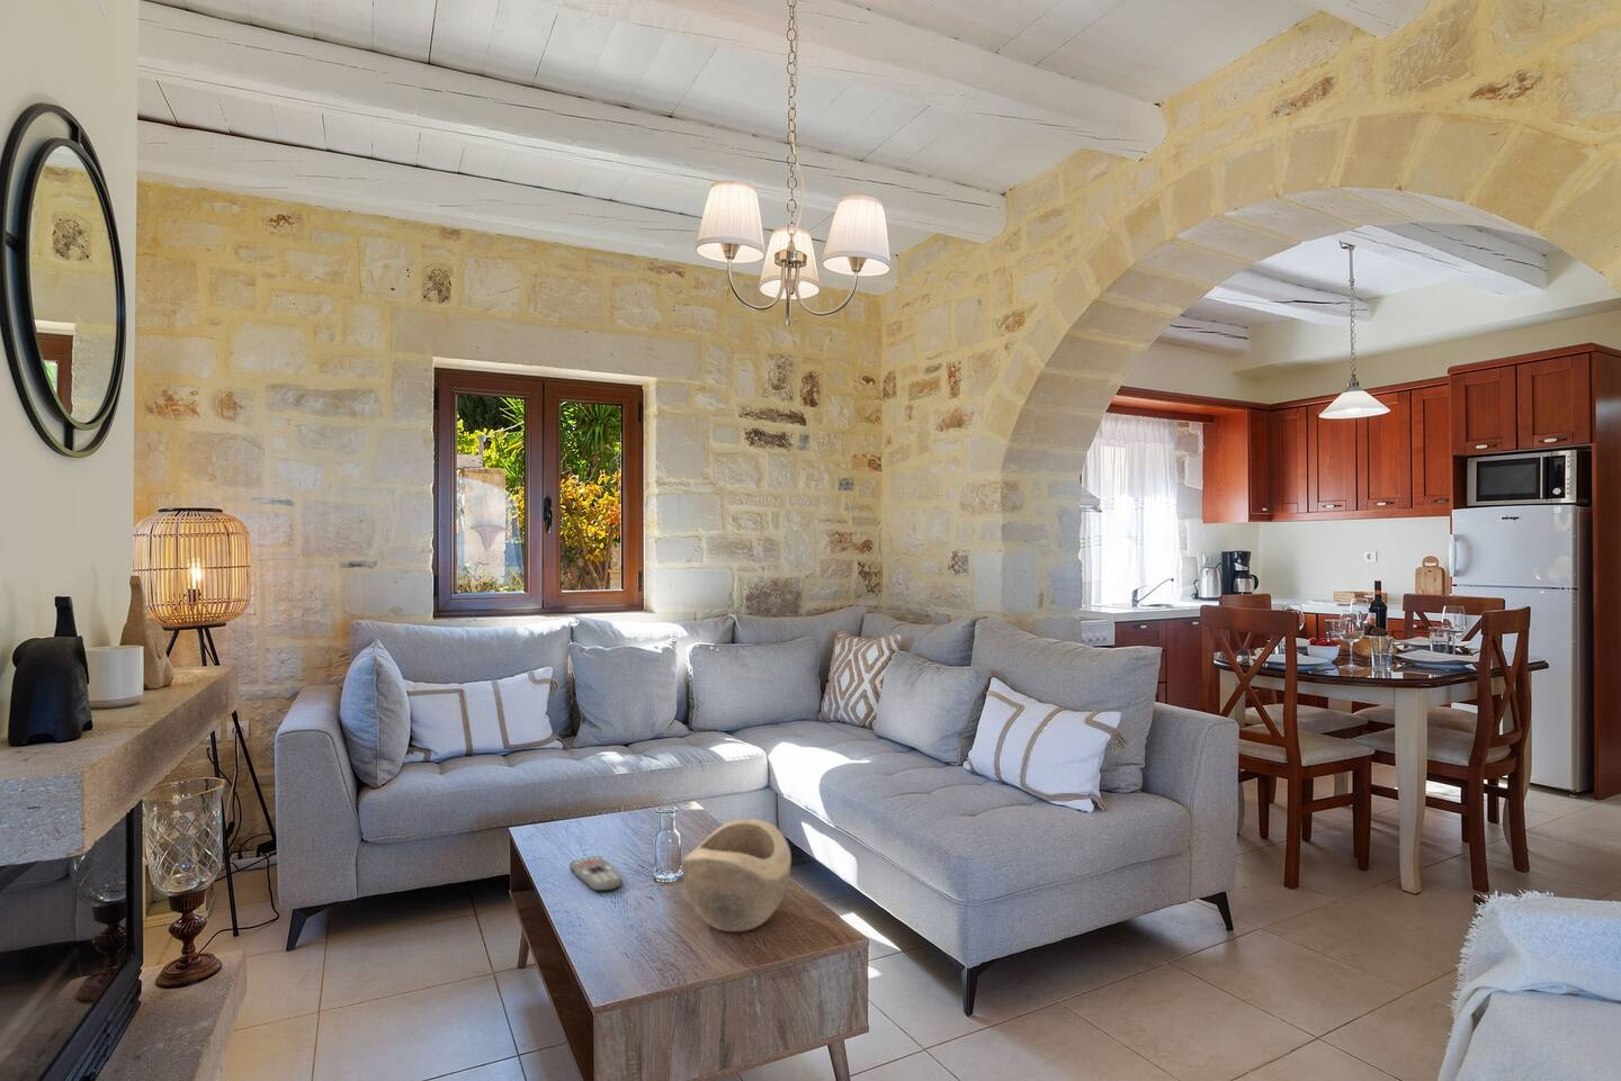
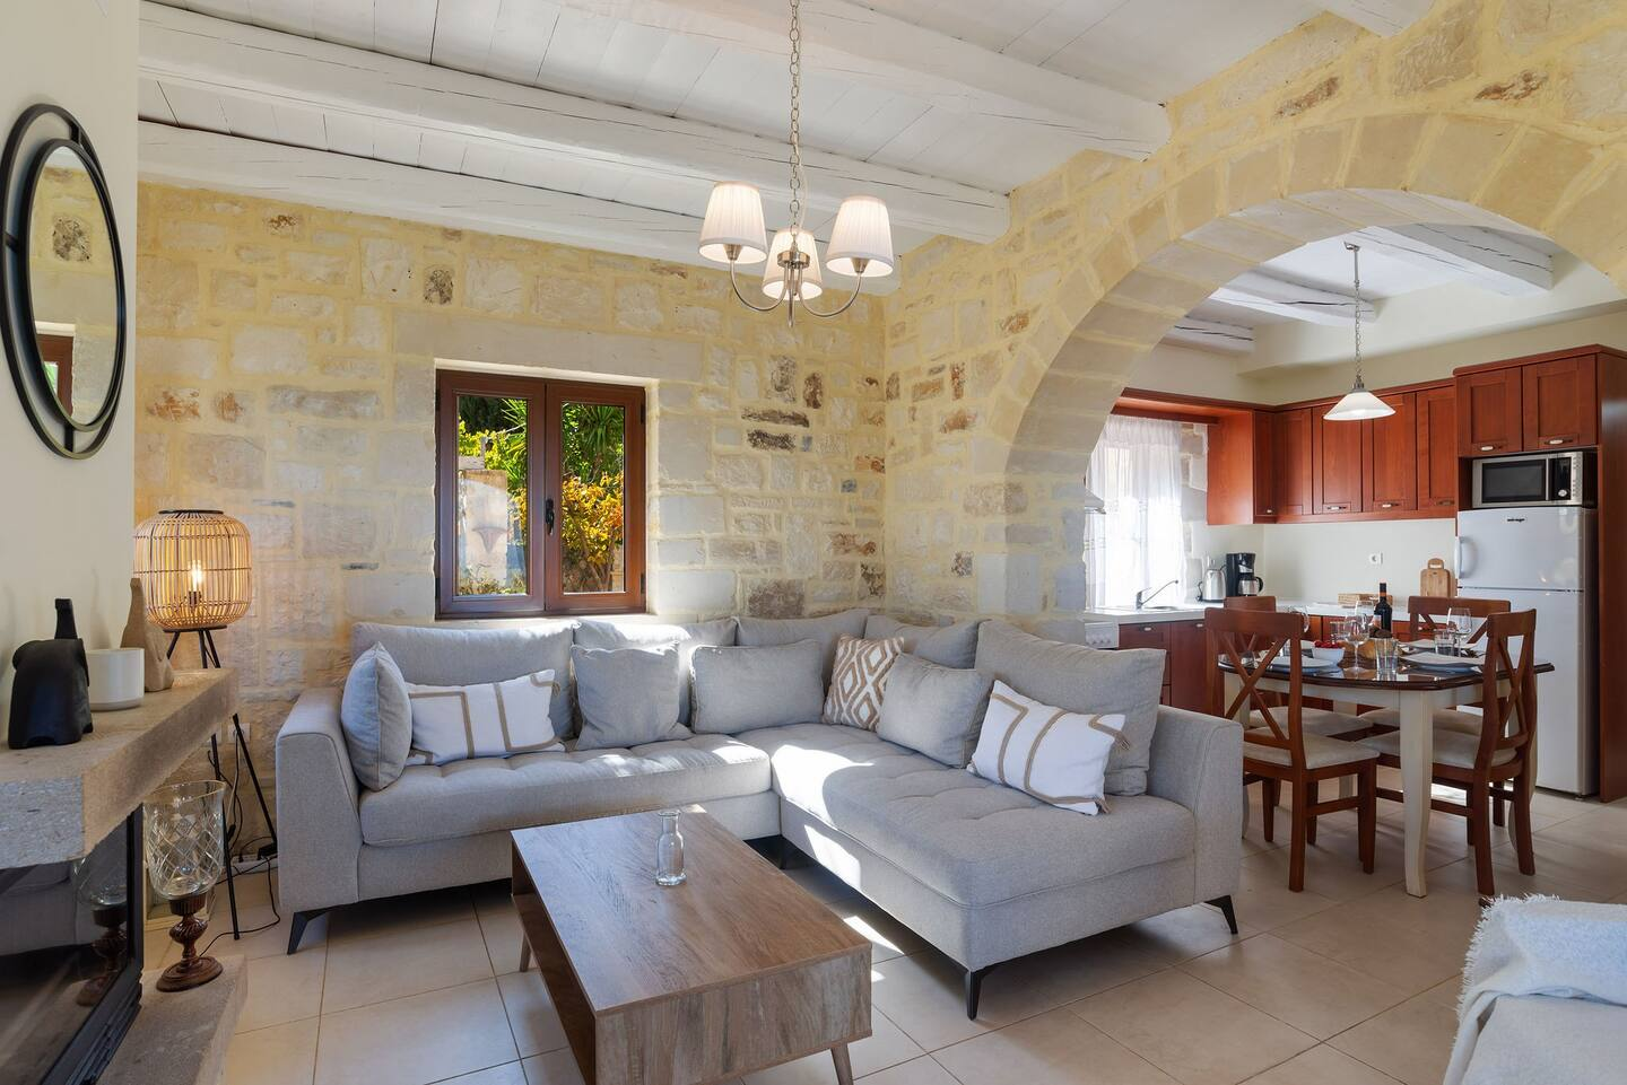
- decorative bowl (737, 876)
- remote control (596, 873)
